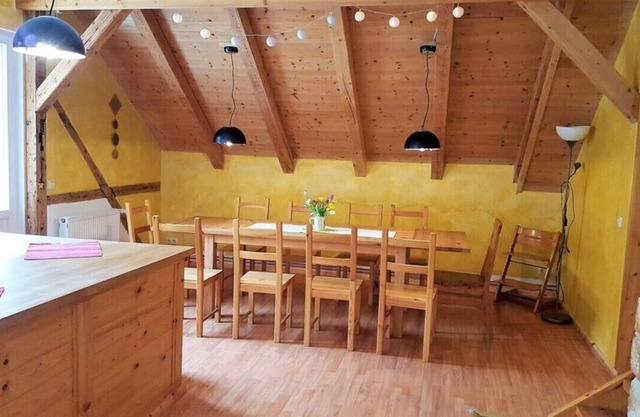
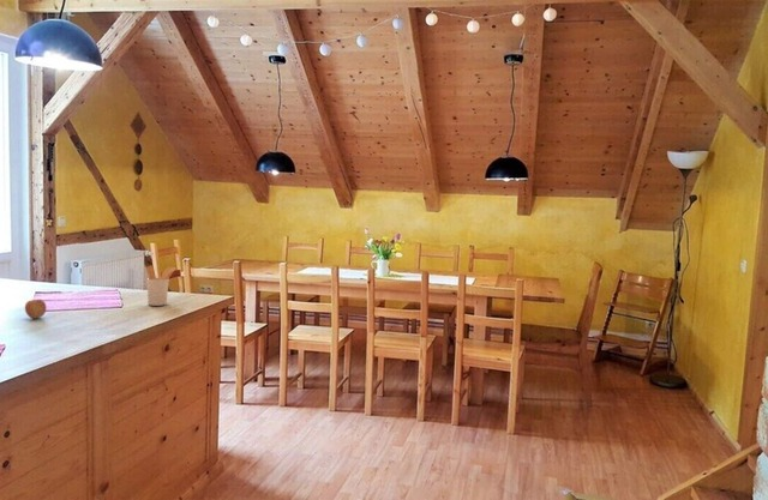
+ utensil holder (161, 284)
+ fruit (35, 308)
